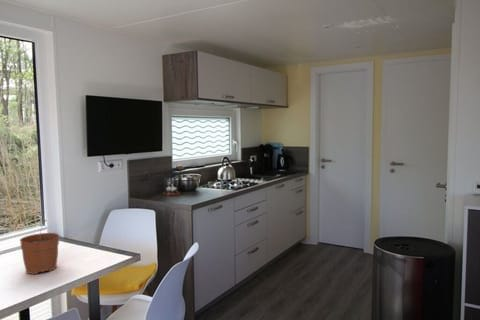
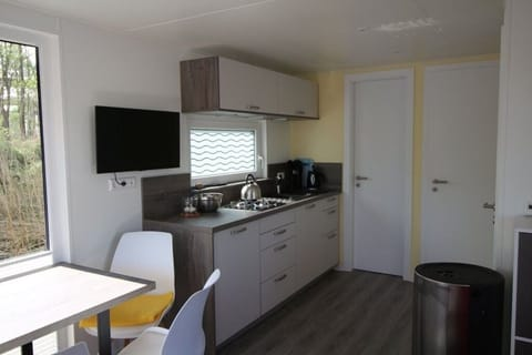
- plant pot (40, 245)
